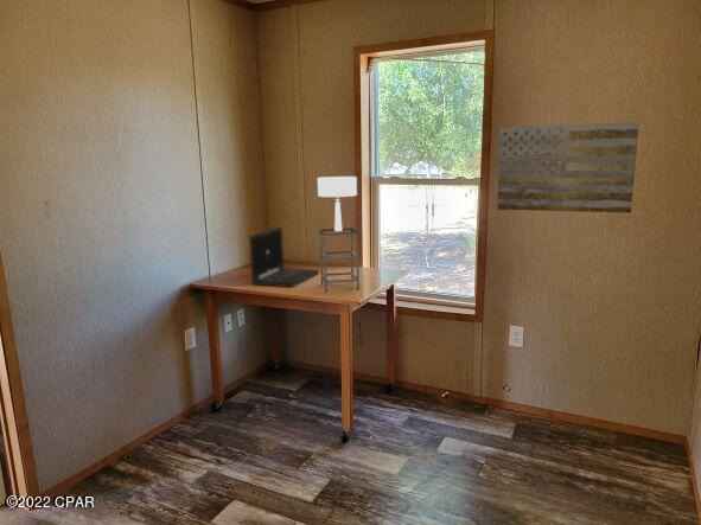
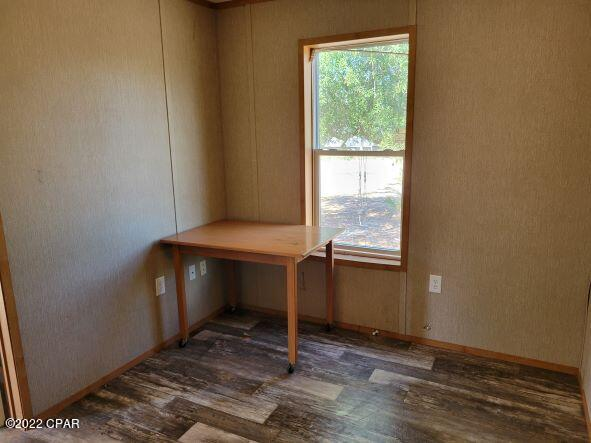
- laptop (282, 255)
- table lamp (338, 233)
- wall art (563, 168)
